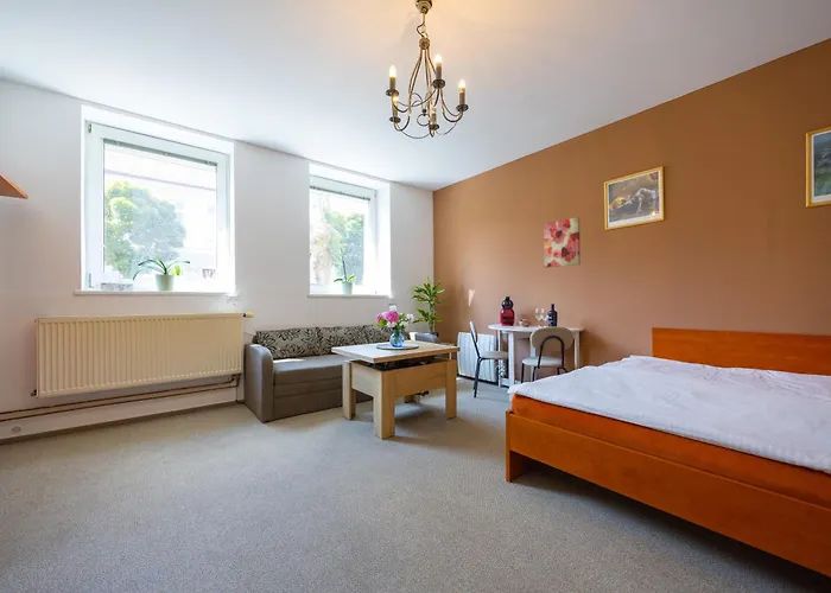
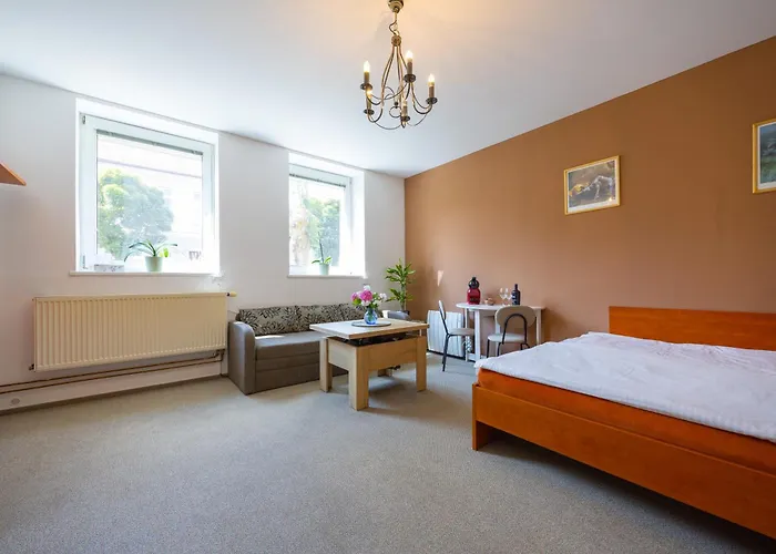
- wall art (560, 243)
